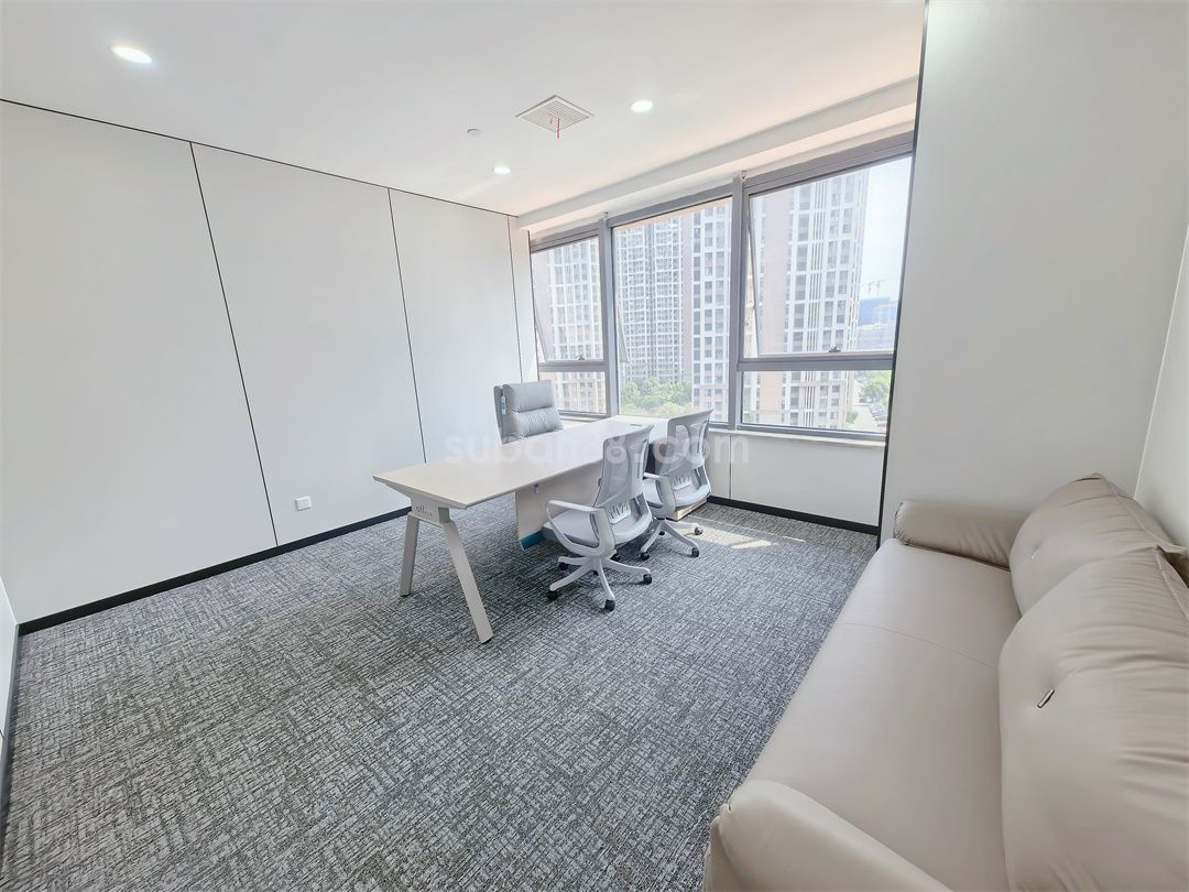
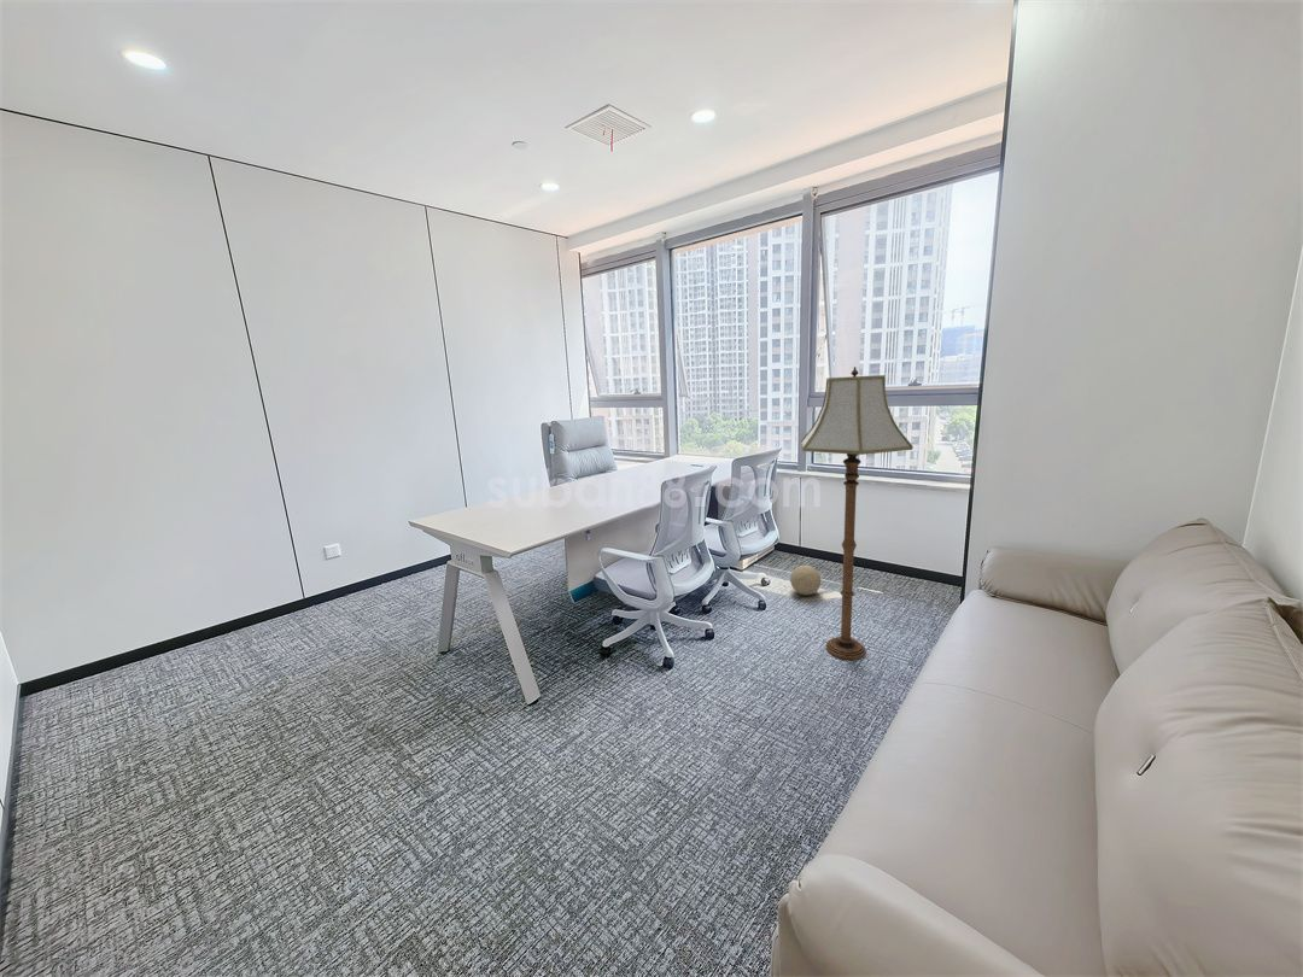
+ decorative ball (805, 579)
+ floor lamp (849, 515)
